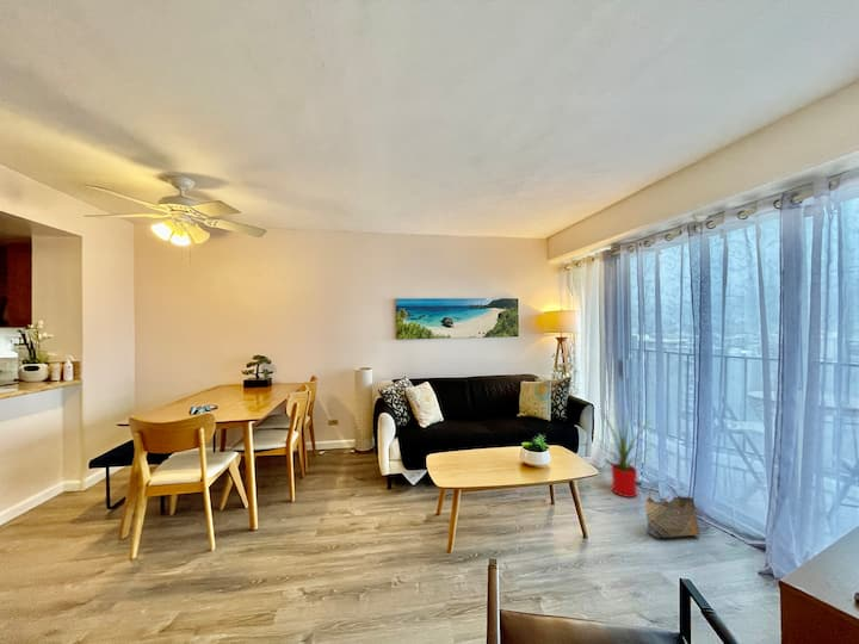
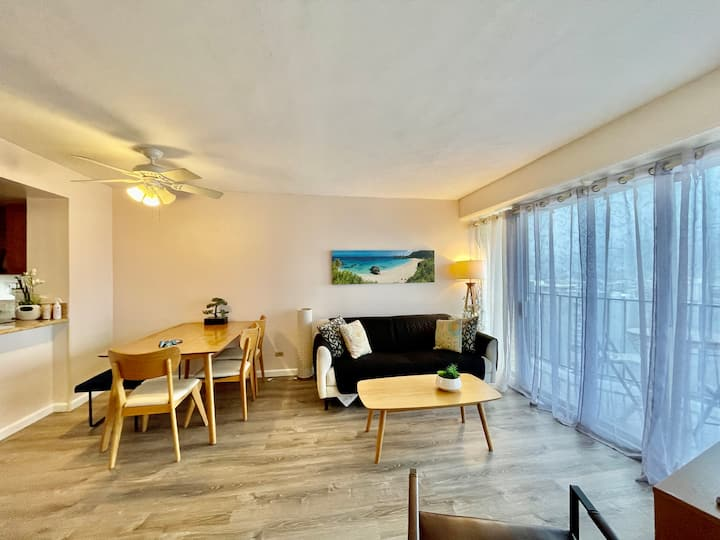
- basket (669, 507)
- house plant (625, 452)
